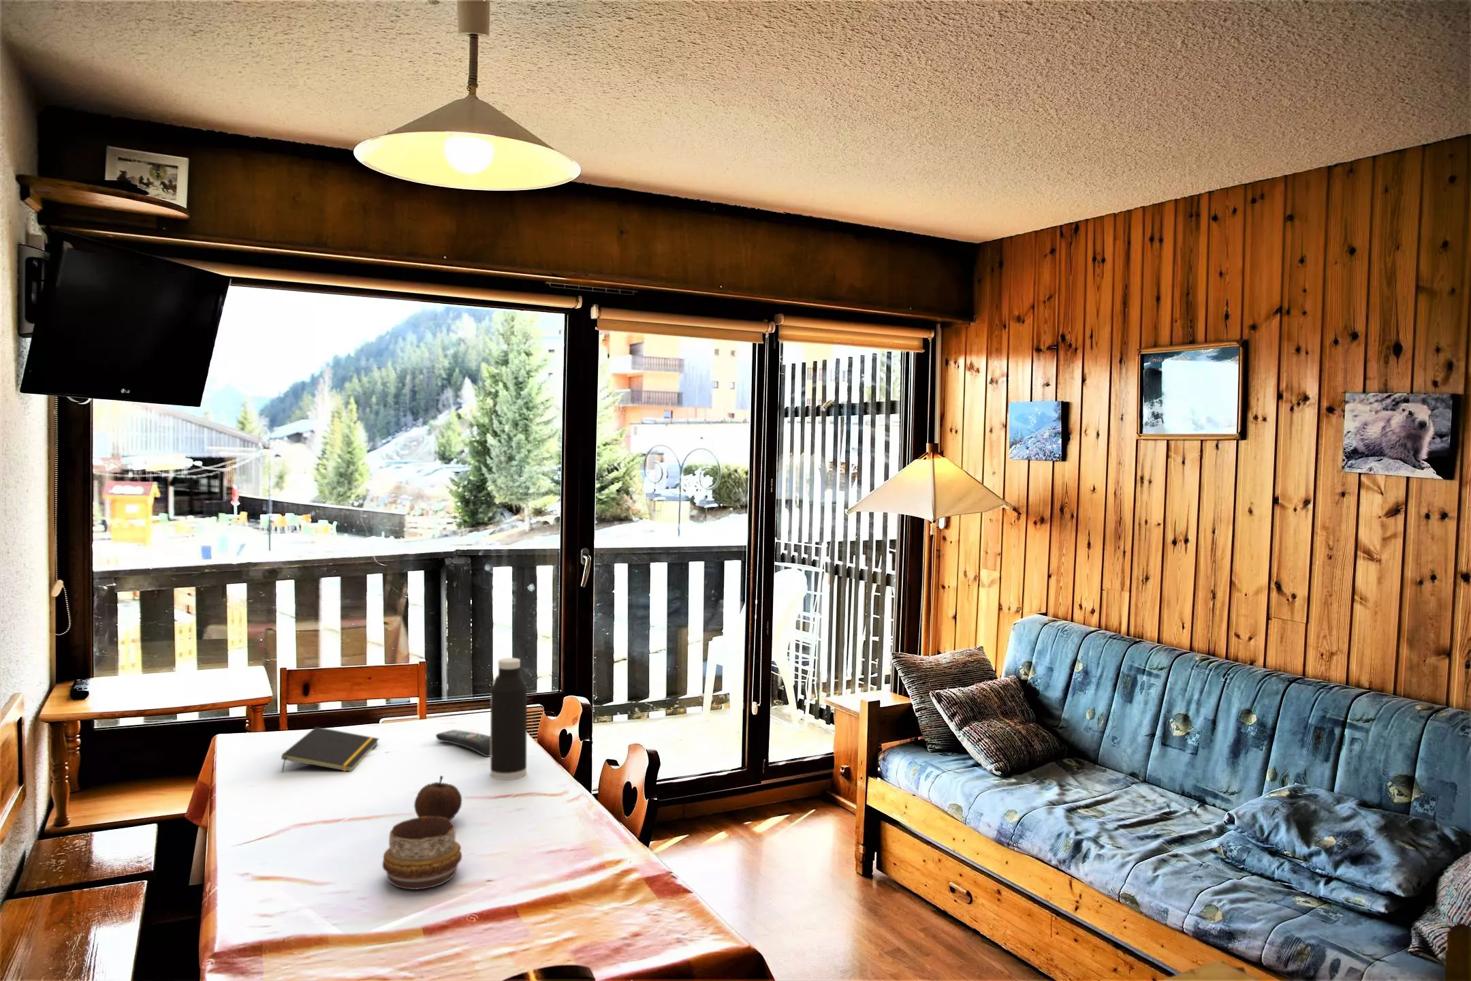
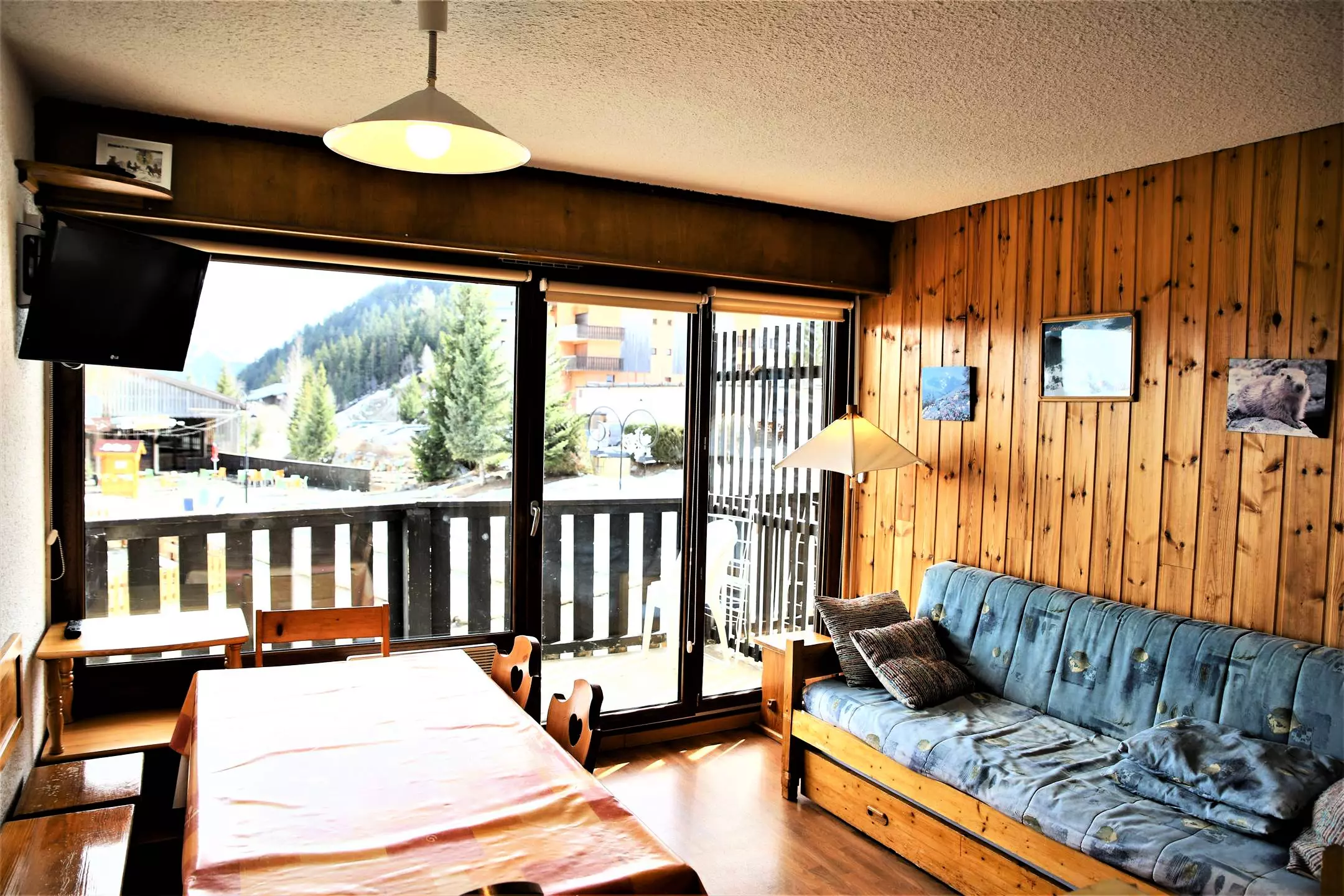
- fruit (437, 800)
- water bottle (508, 717)
- remote control (468, 740)
- notepad (333, 748)
- decorative bowl (422, 853)
